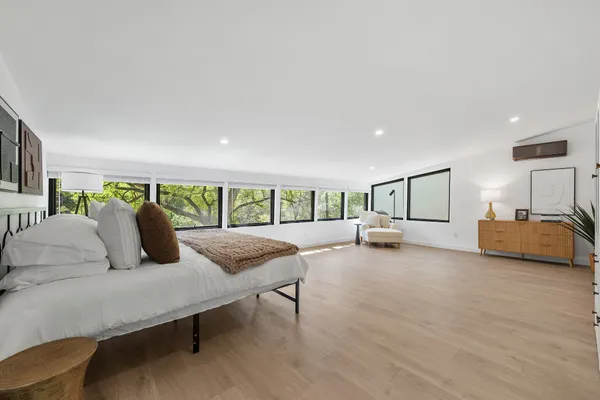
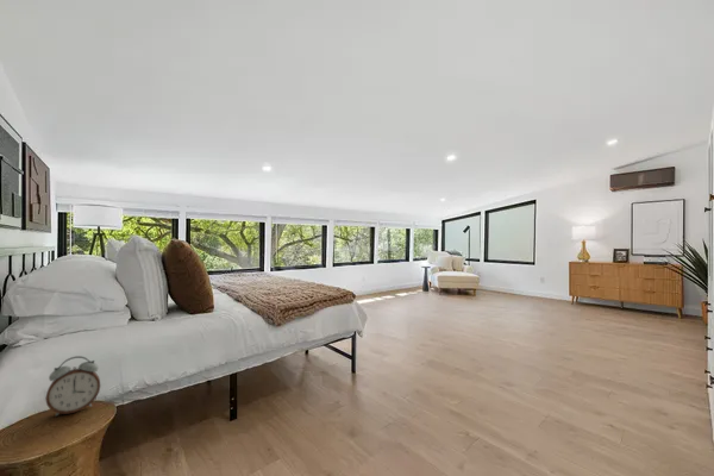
+ alarm clock (74, 383)
